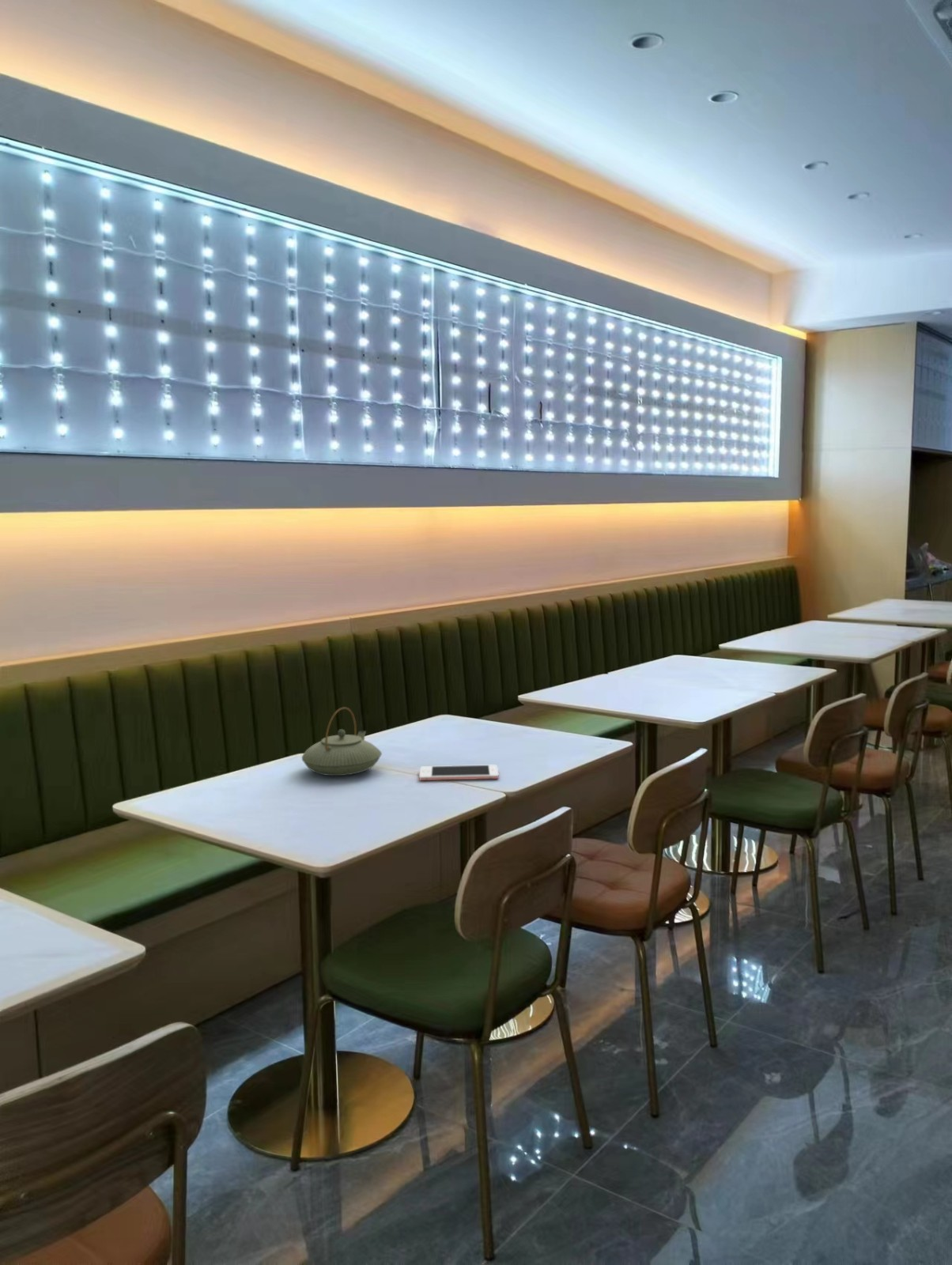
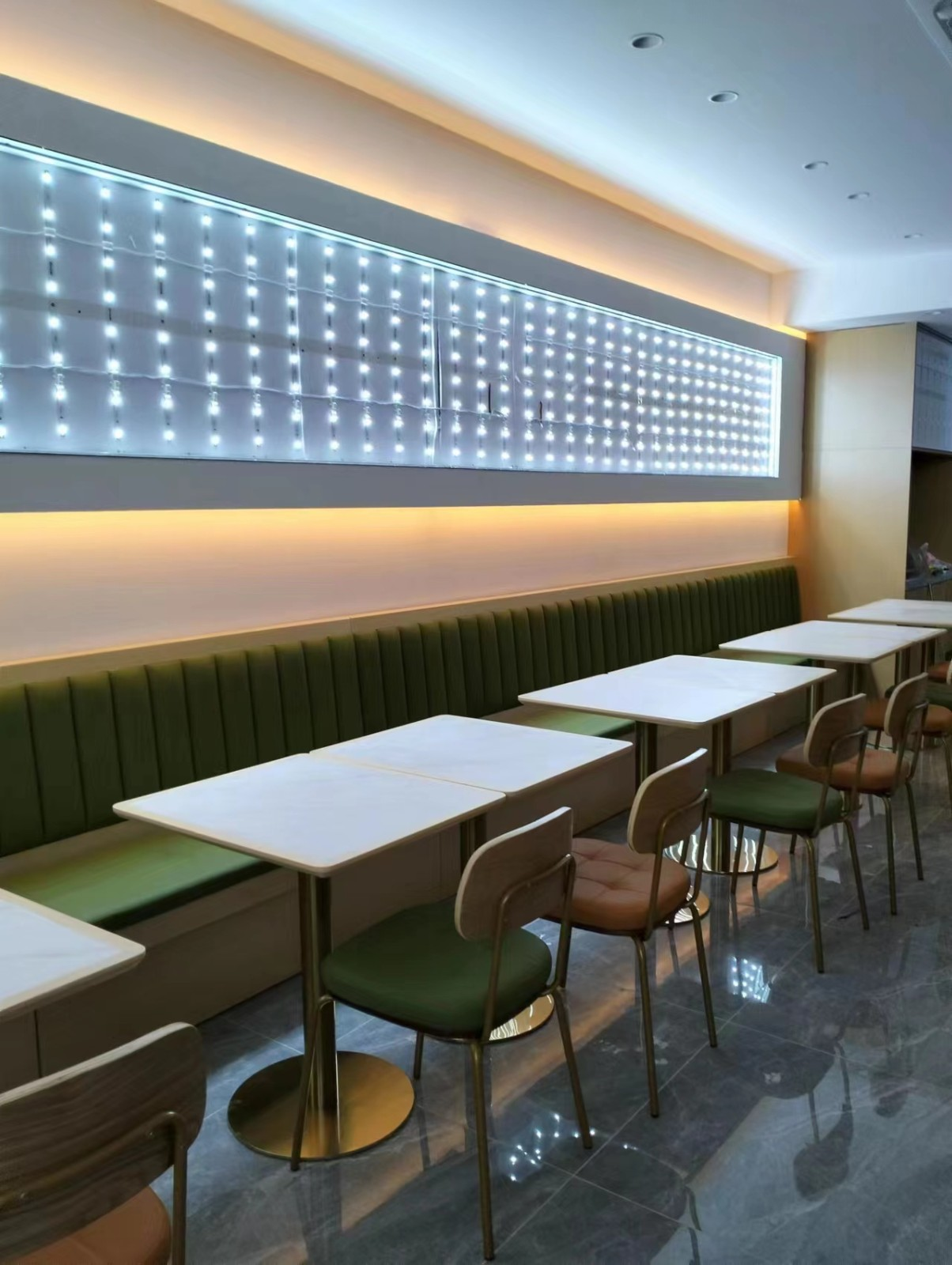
- teapot (344, 738)
- cell phone (459, 772)
